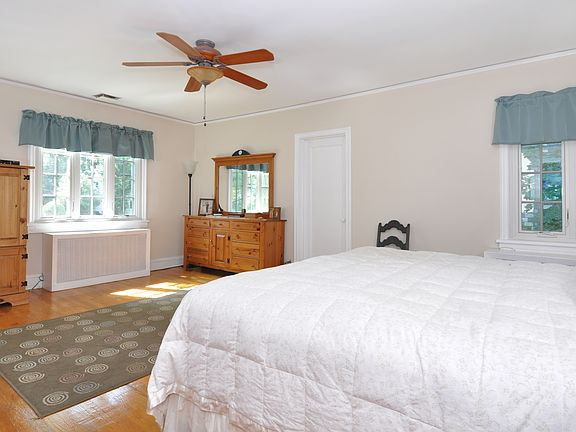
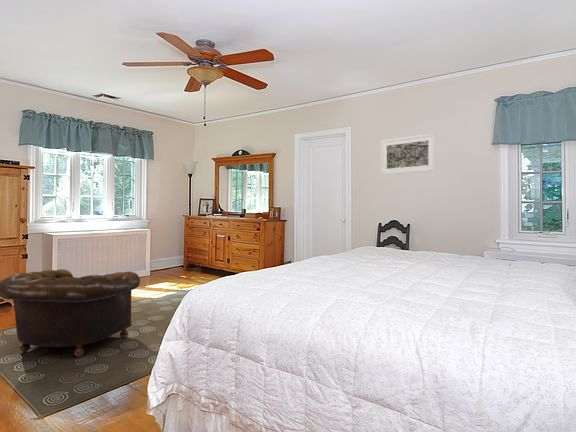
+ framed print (407, 155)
+ armchair (66, 309)
